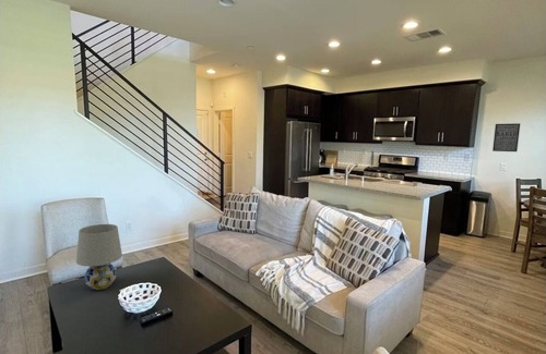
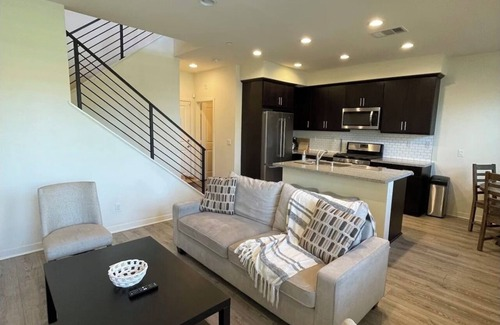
- wall art (506, 137)
- table lamp (99, 257)
